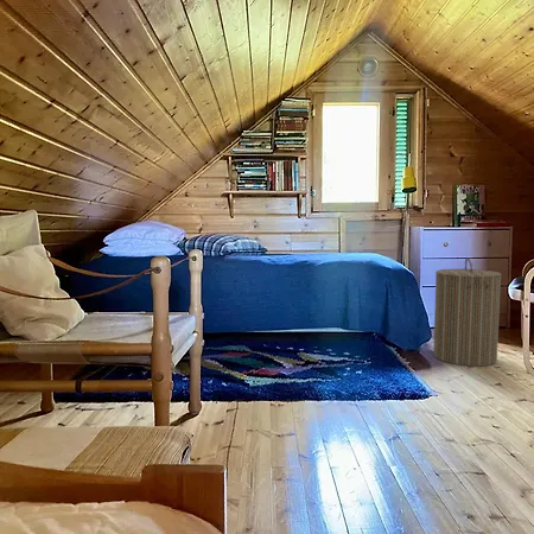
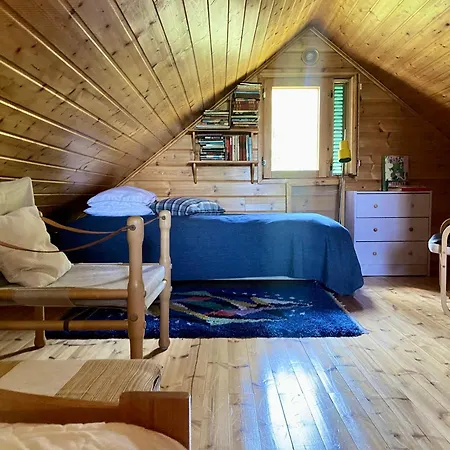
- laundry hamper (466, 309)
